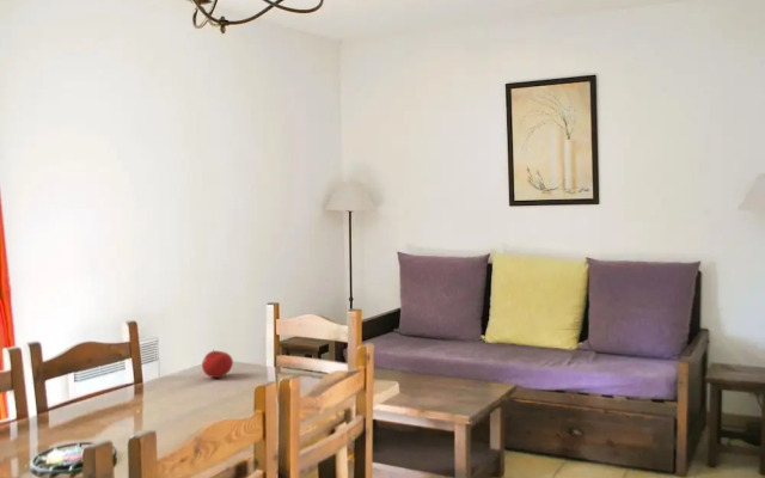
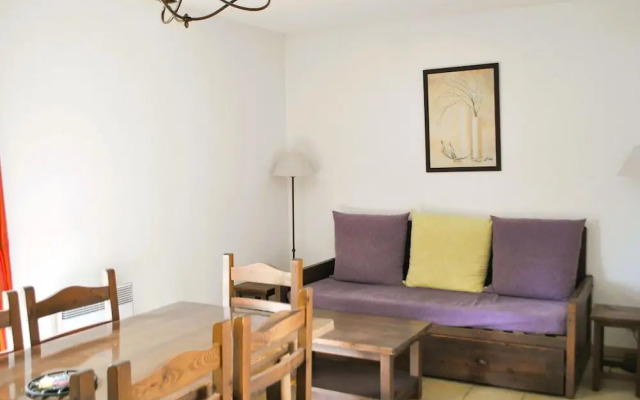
- fruit (218, 362)
